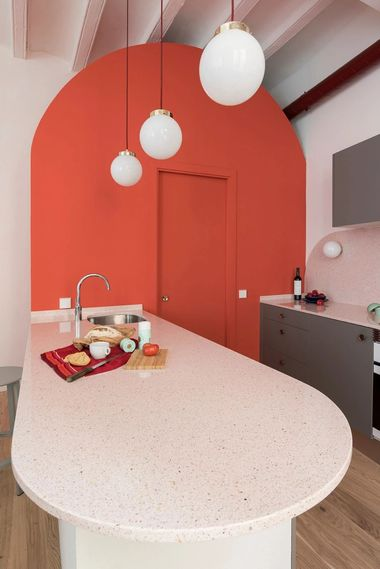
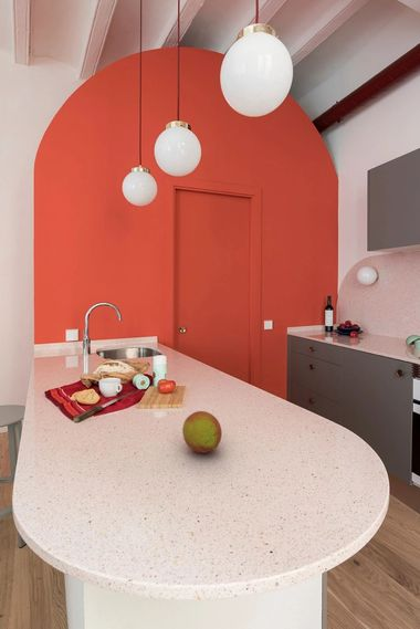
+ fruit (202, 431)
